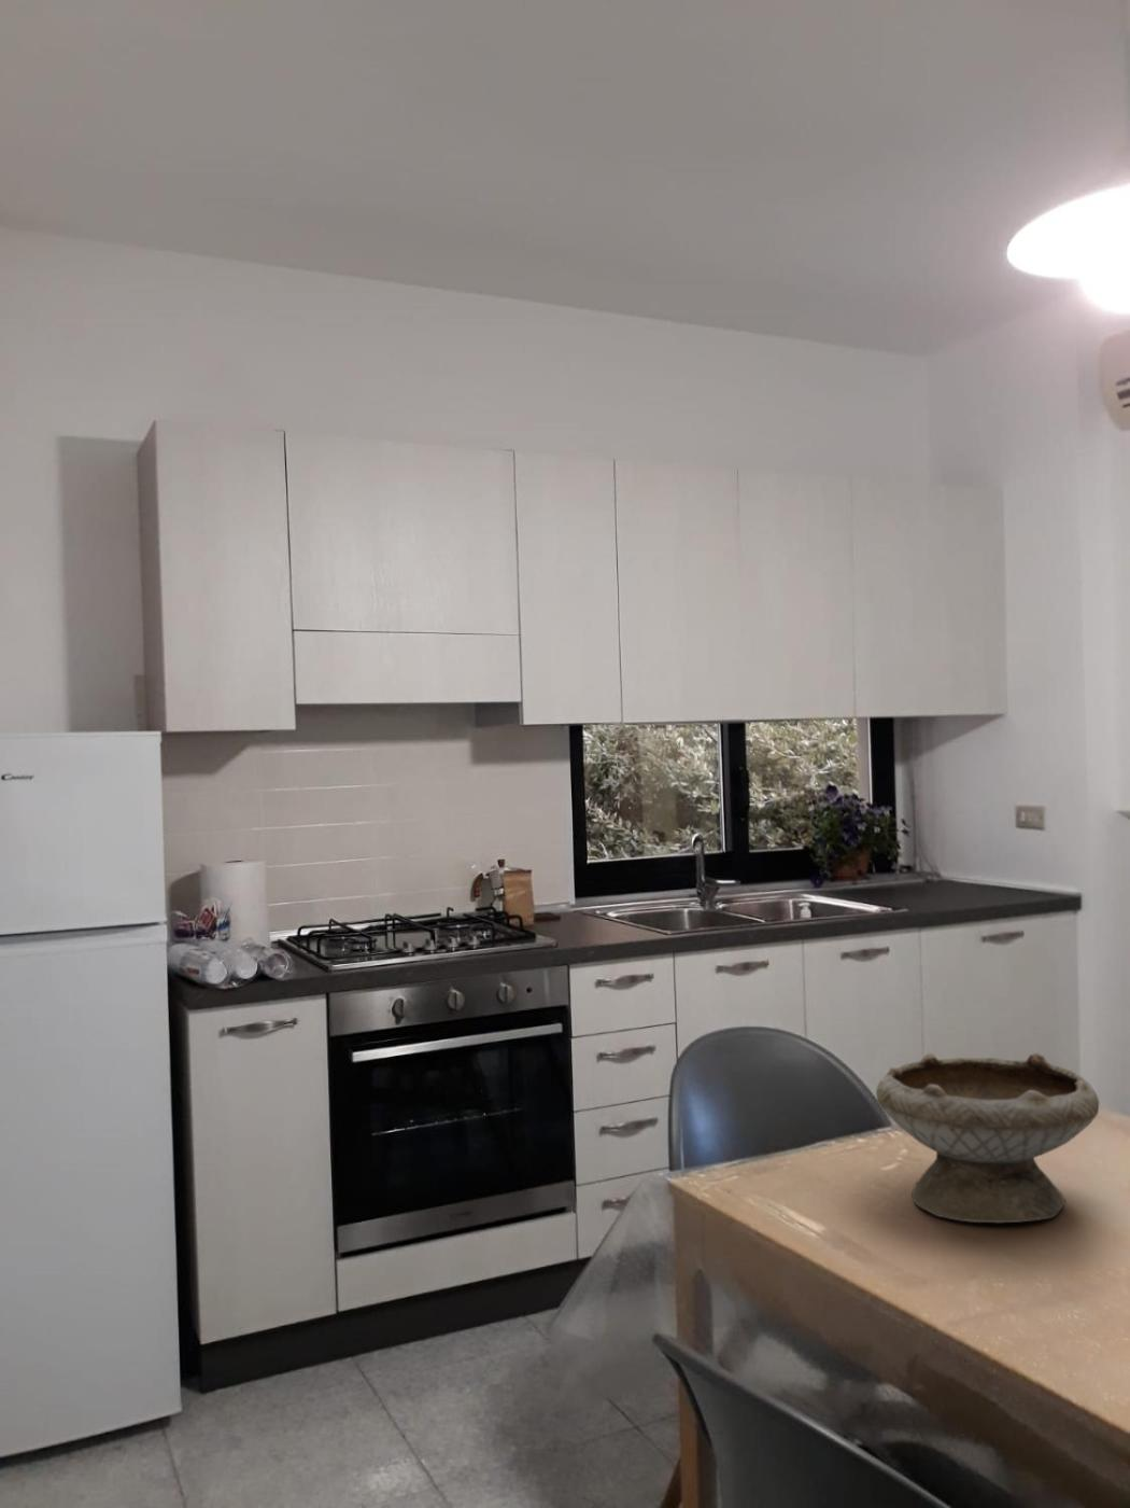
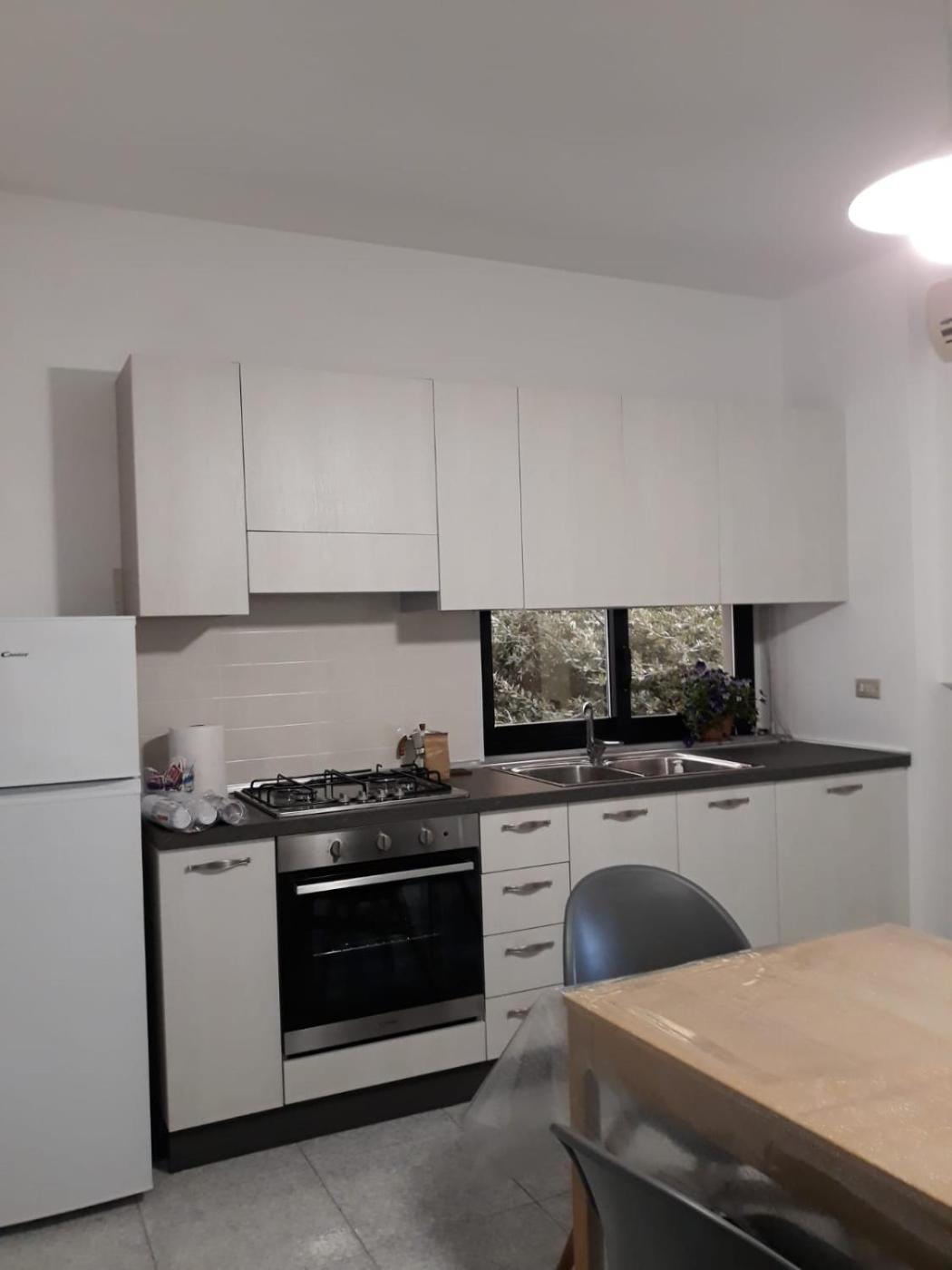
- bowl (985, 1134)
